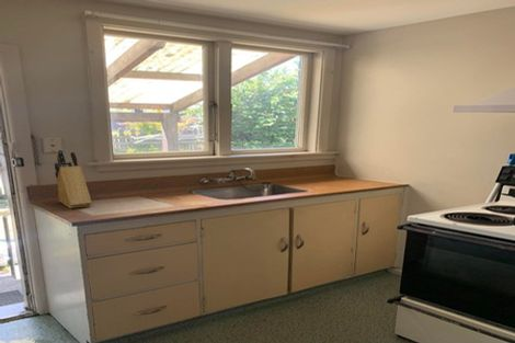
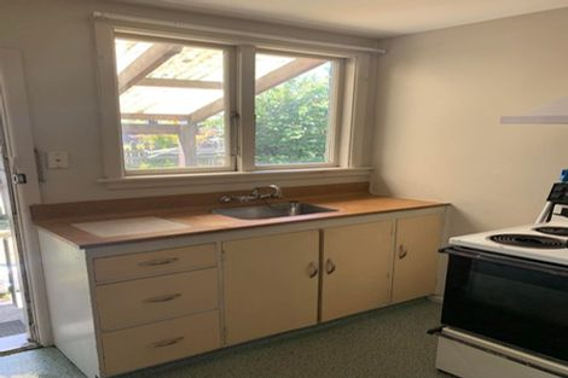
- knife block (71, 176)
